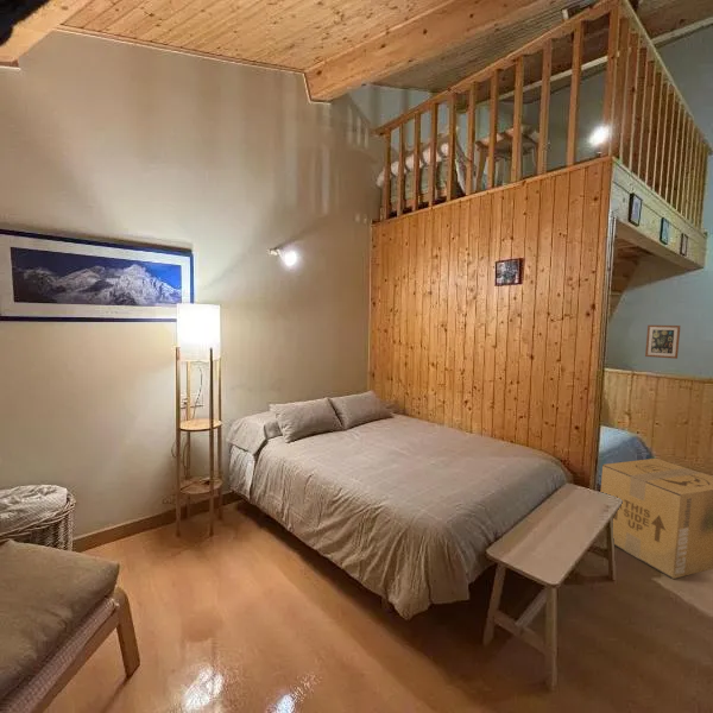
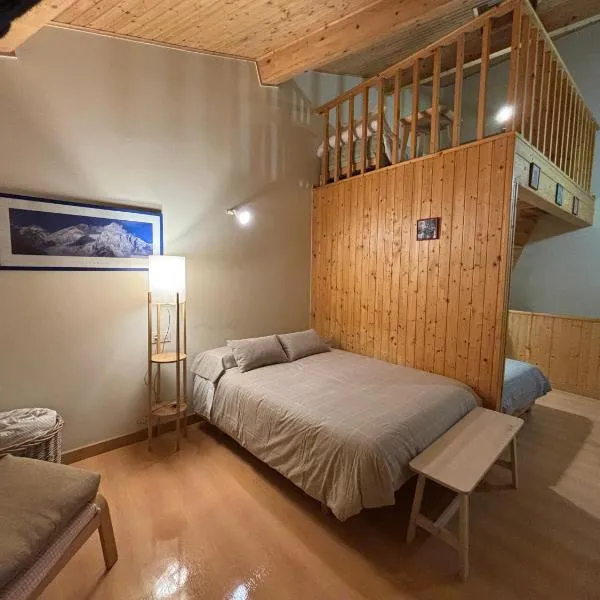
- wall art (662, 341)
- cardboard box (663, 511)
